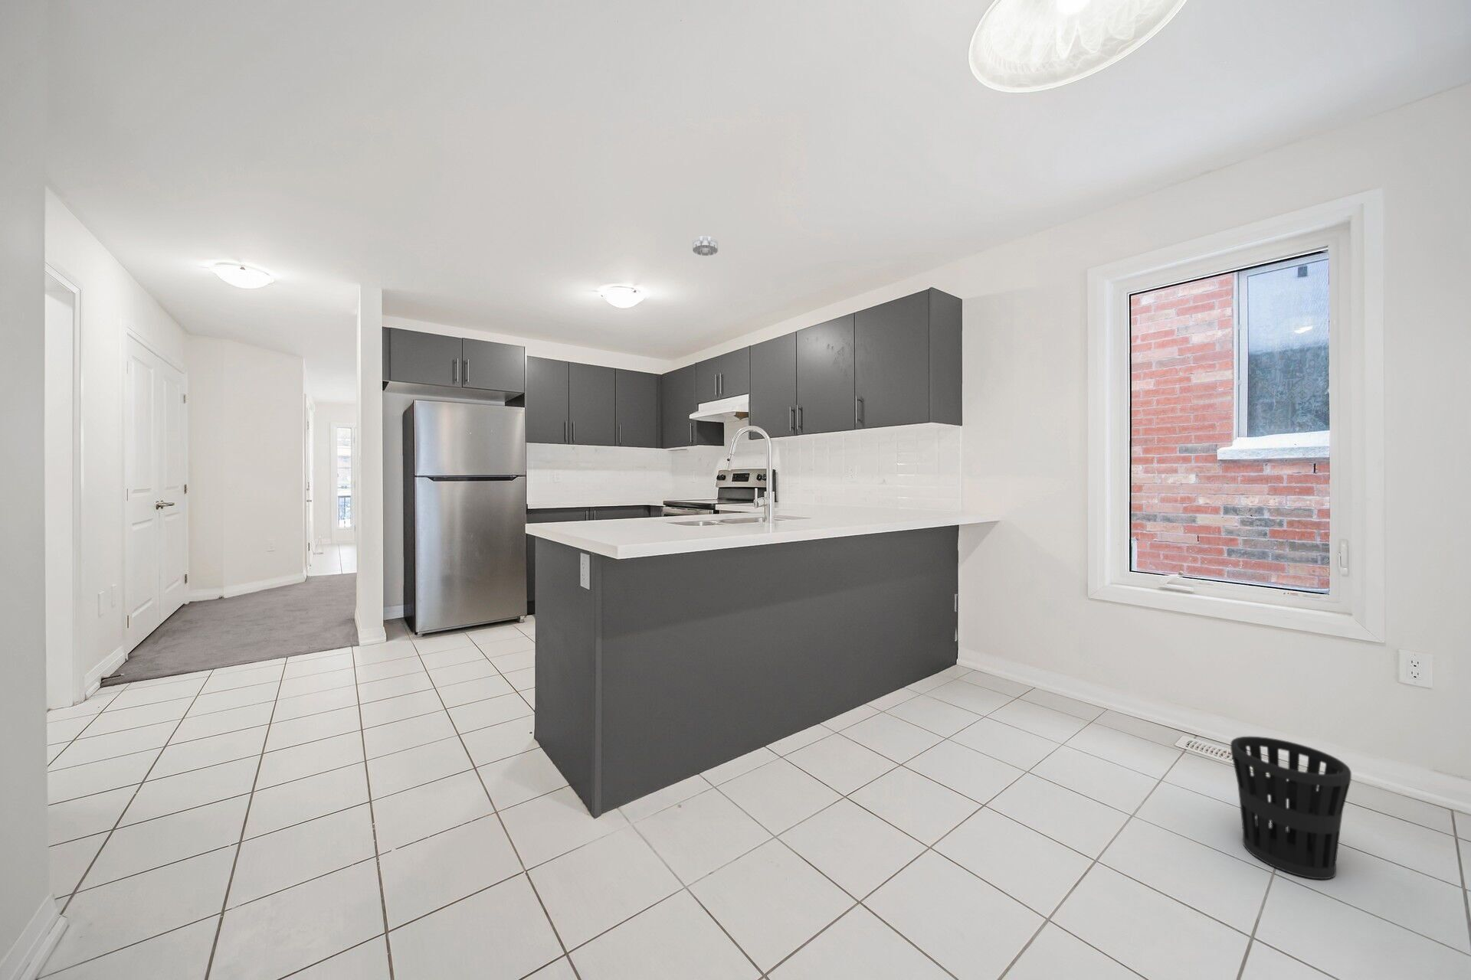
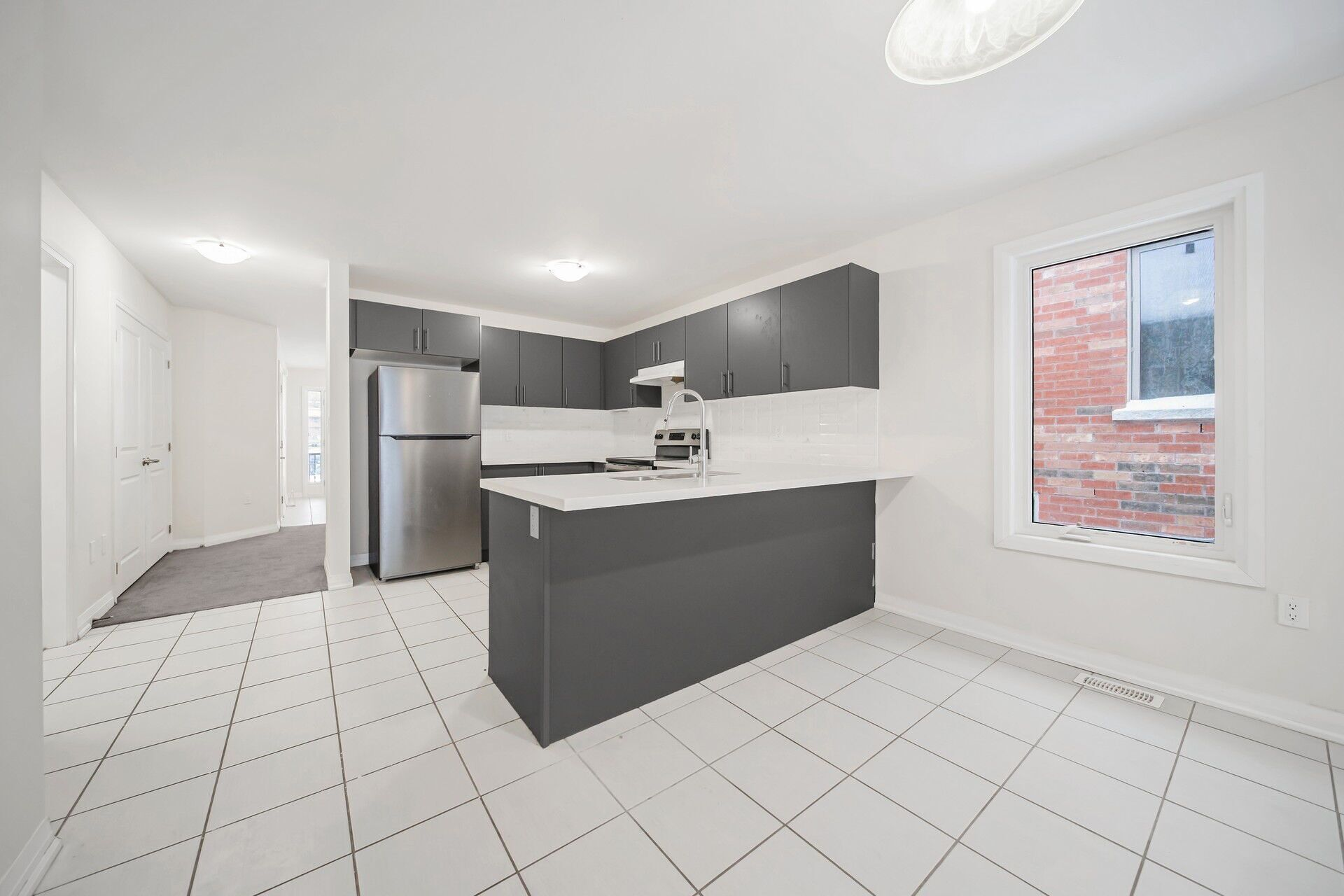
- smoke detector (705, 245)
- wastebasket (1288, 805)
